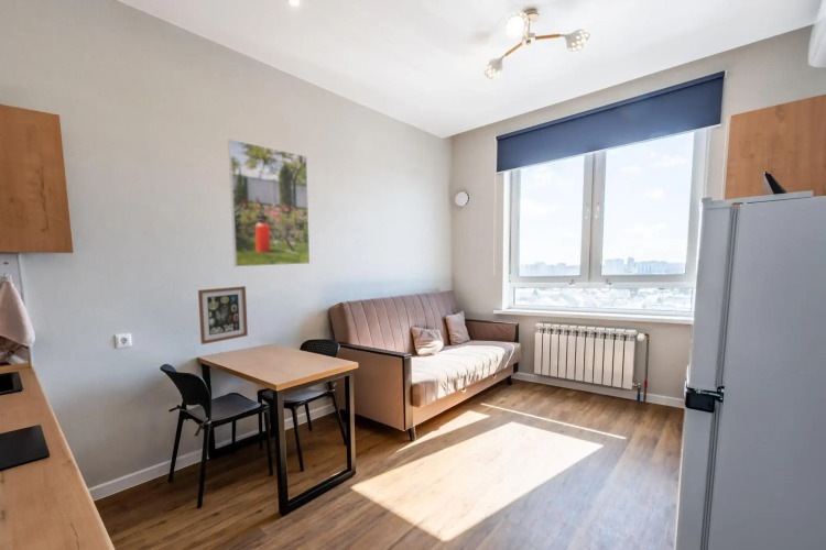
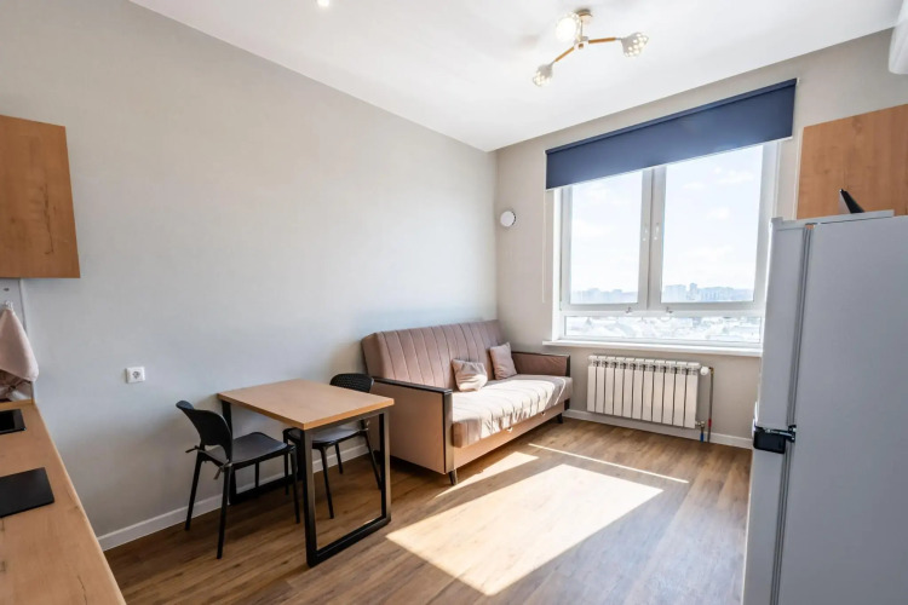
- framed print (272, 207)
- wall art (224, 314)
